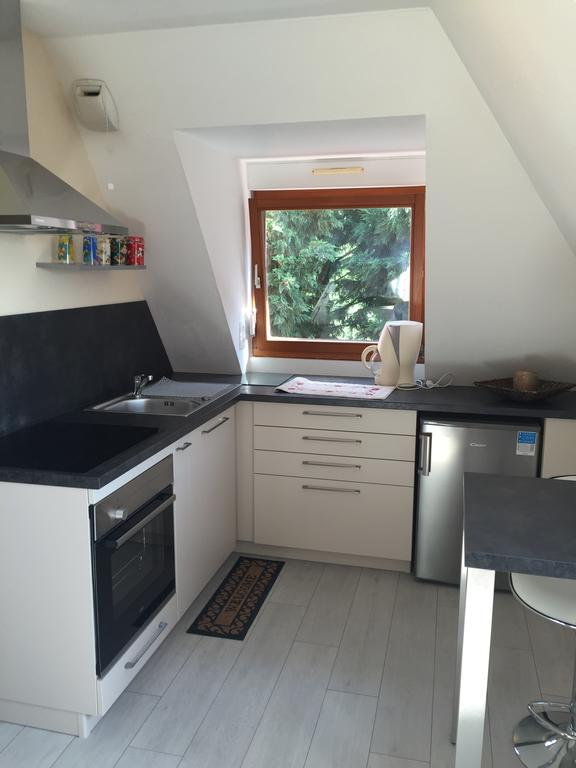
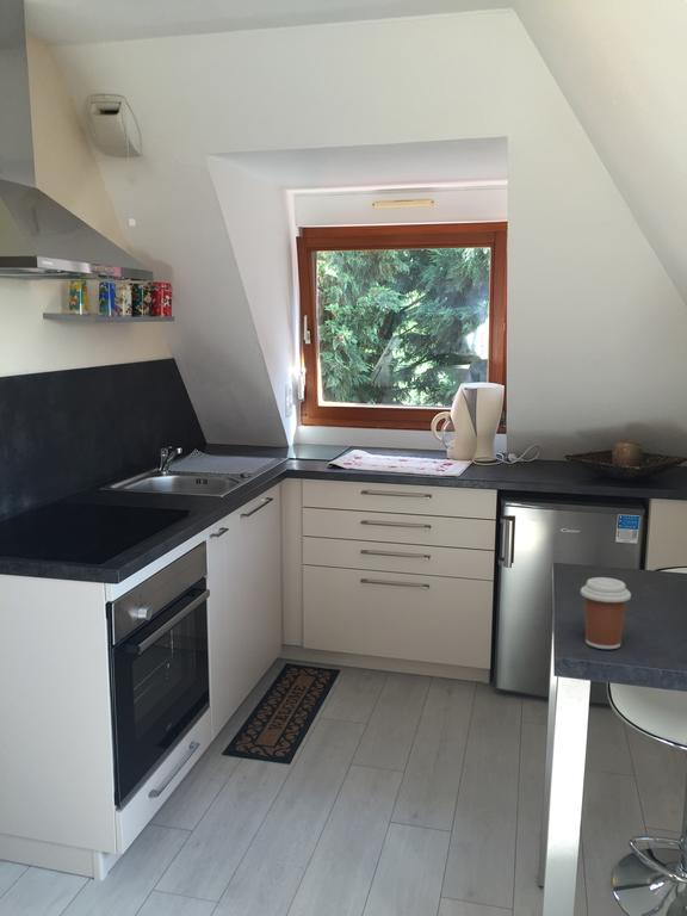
+ coffee cup (604, 612)
